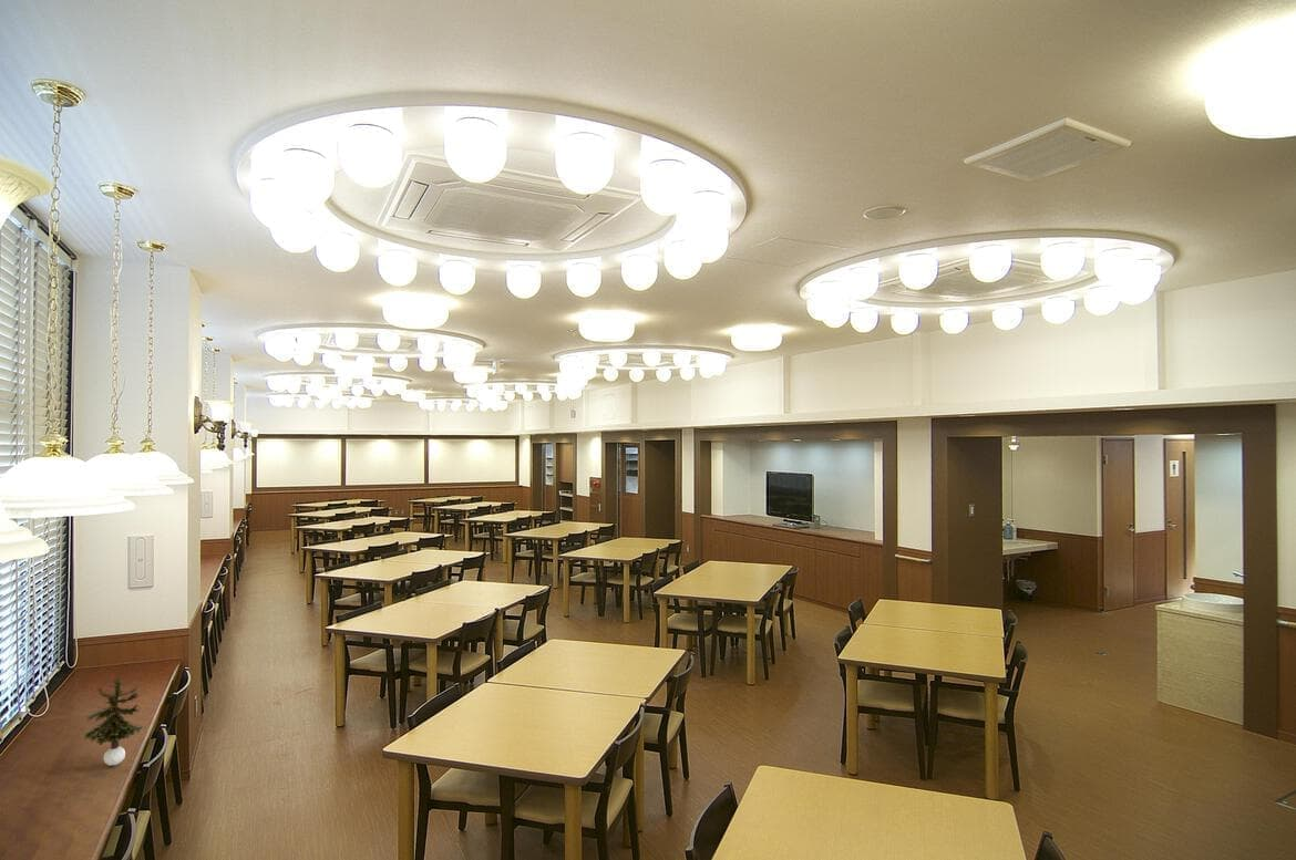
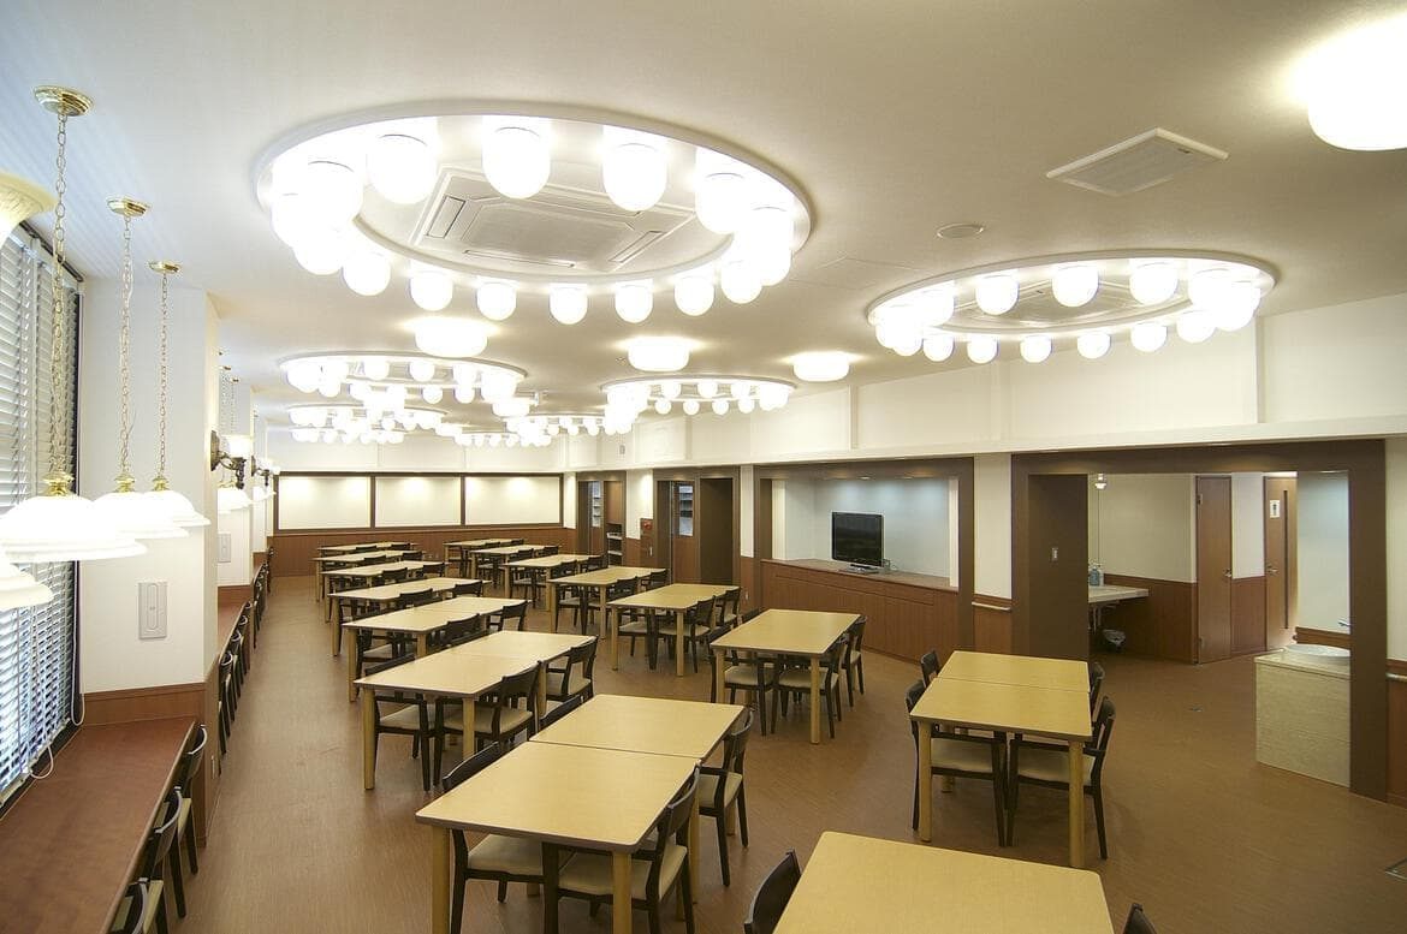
- potted plant (114, 719)
